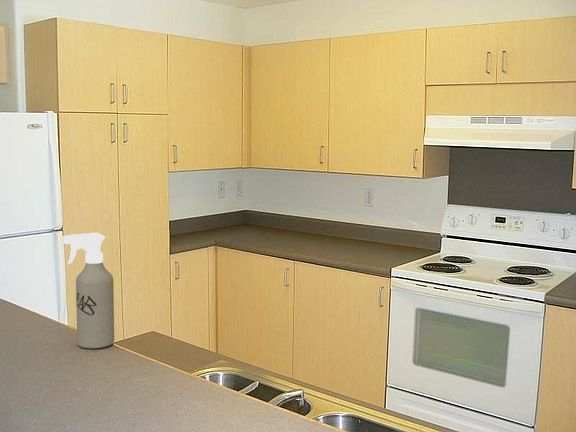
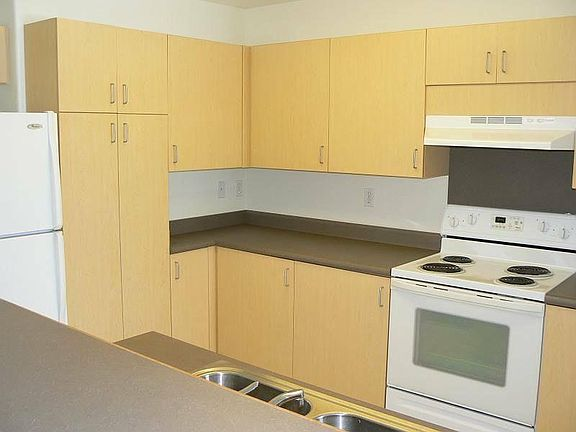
- spray bottle (89, 289)
